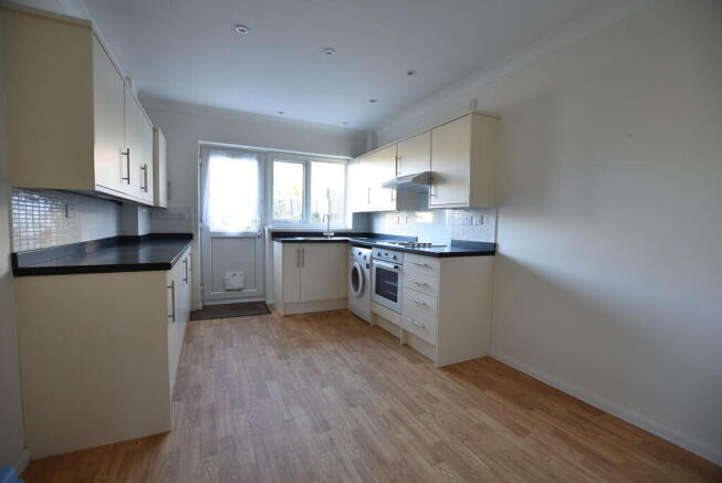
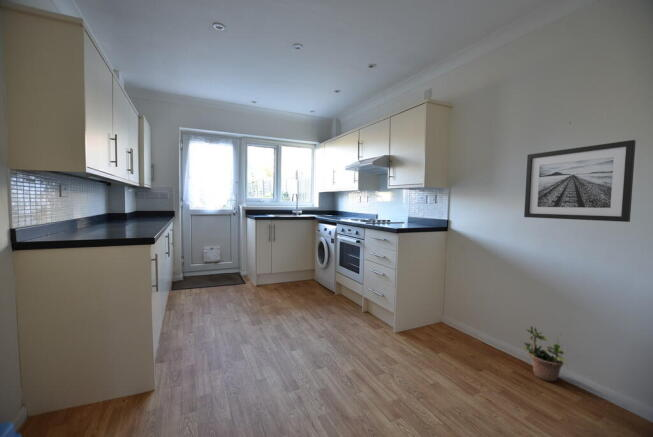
+ wall art (572, 184)
+ potted plant (545, 350)
